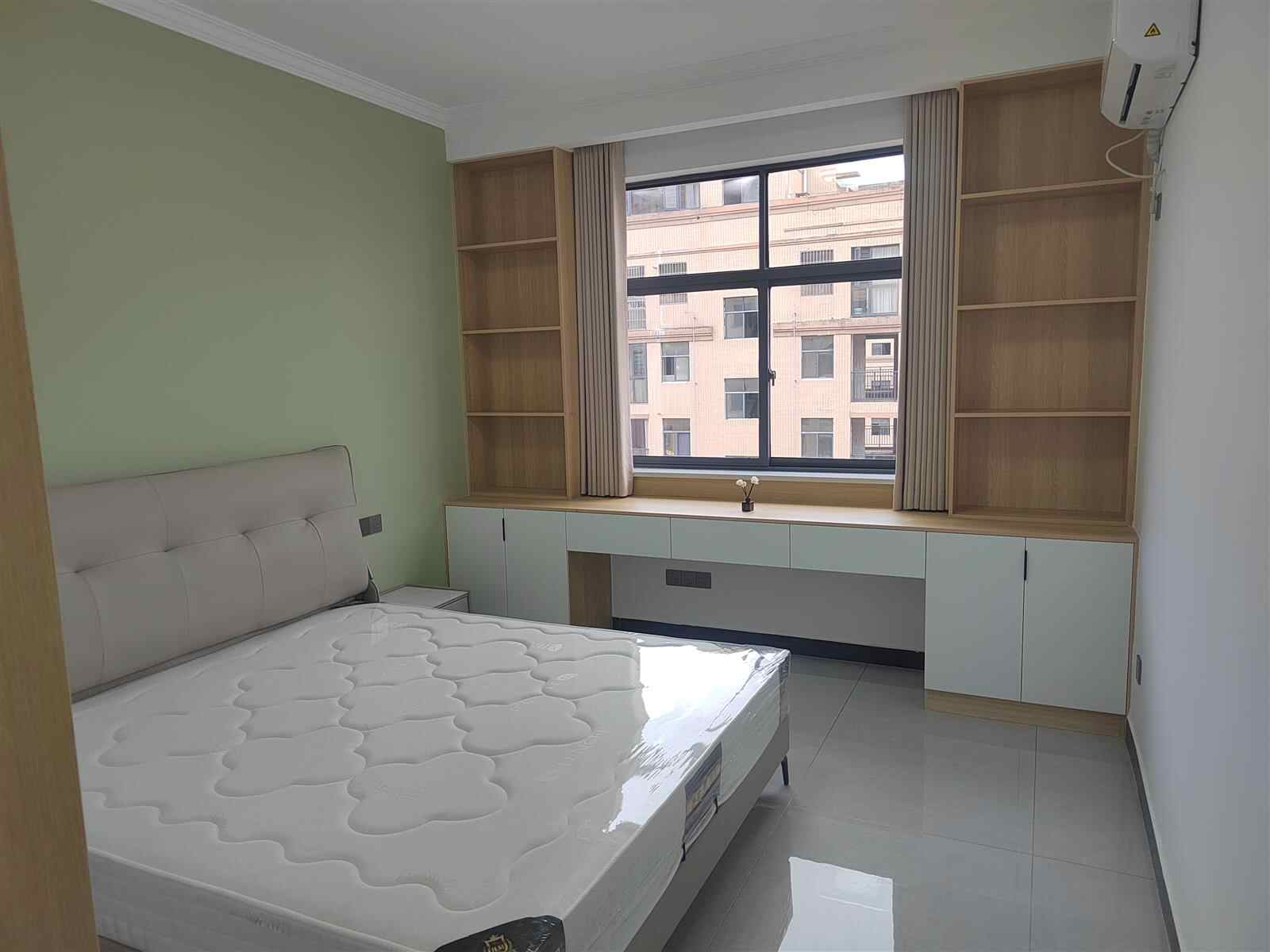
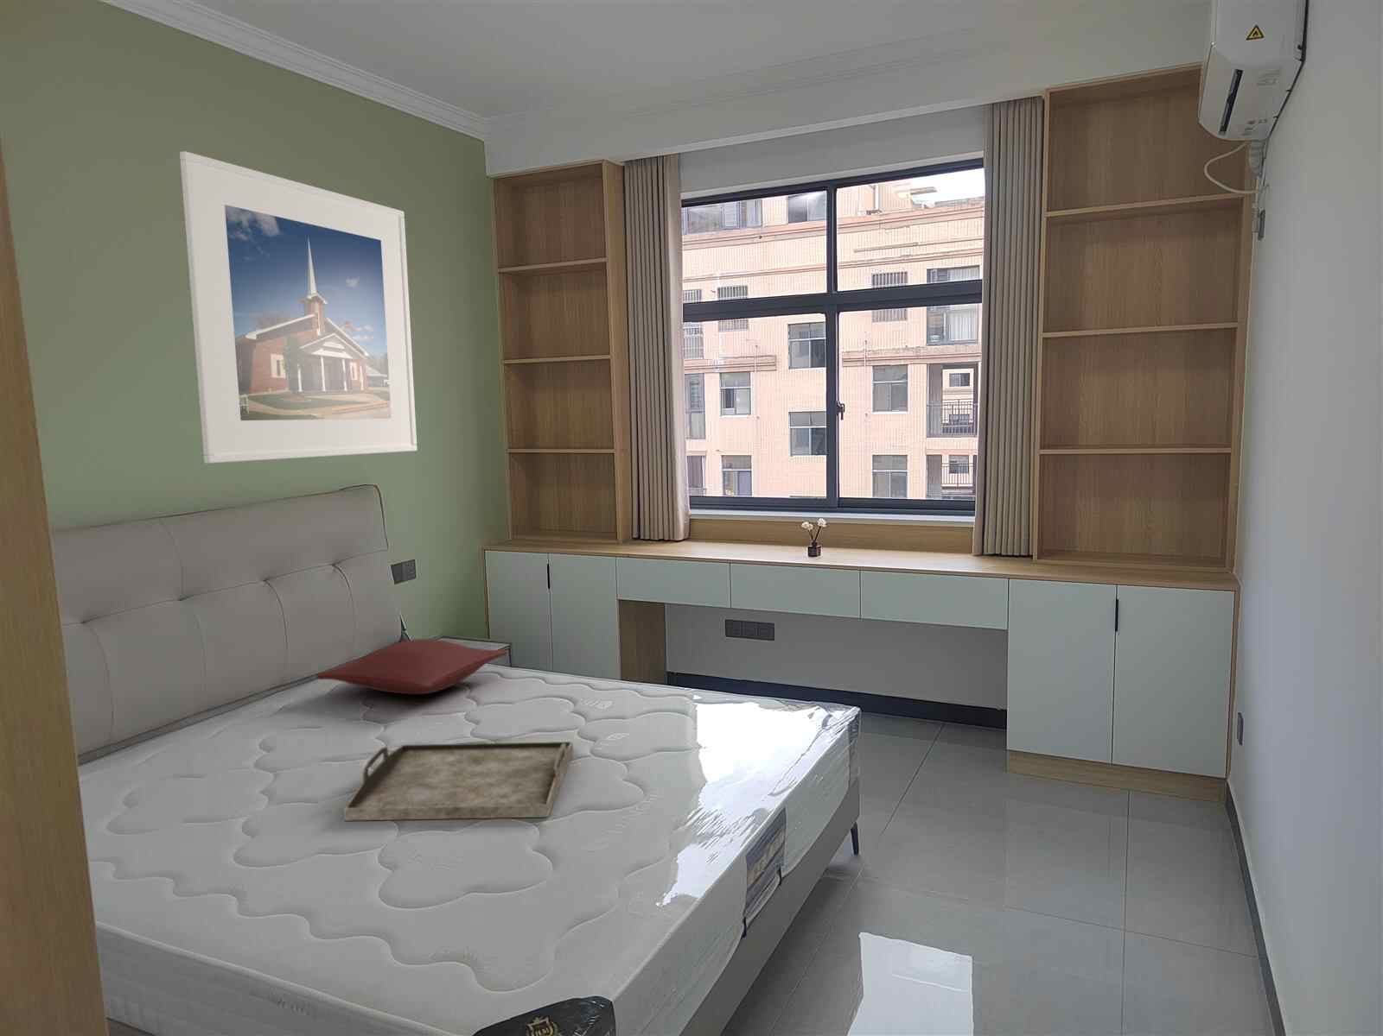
+ pillow (416, 666)
+ serving tray (467, 767)
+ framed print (316, 323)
